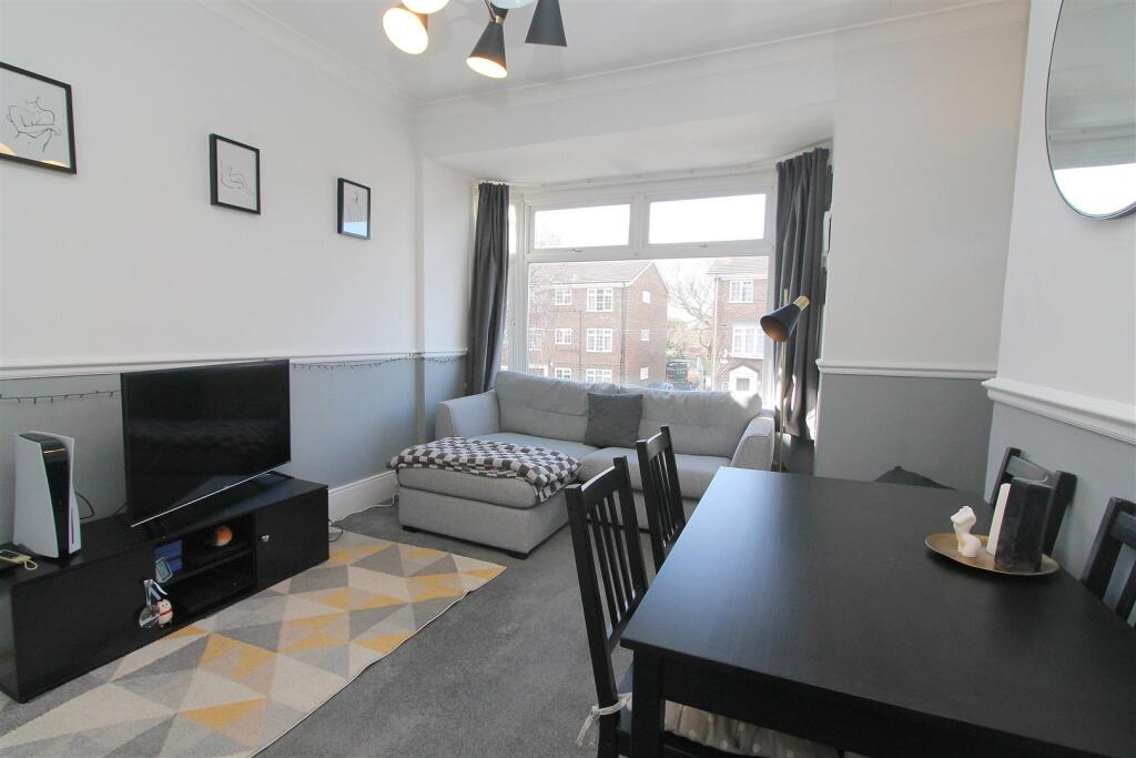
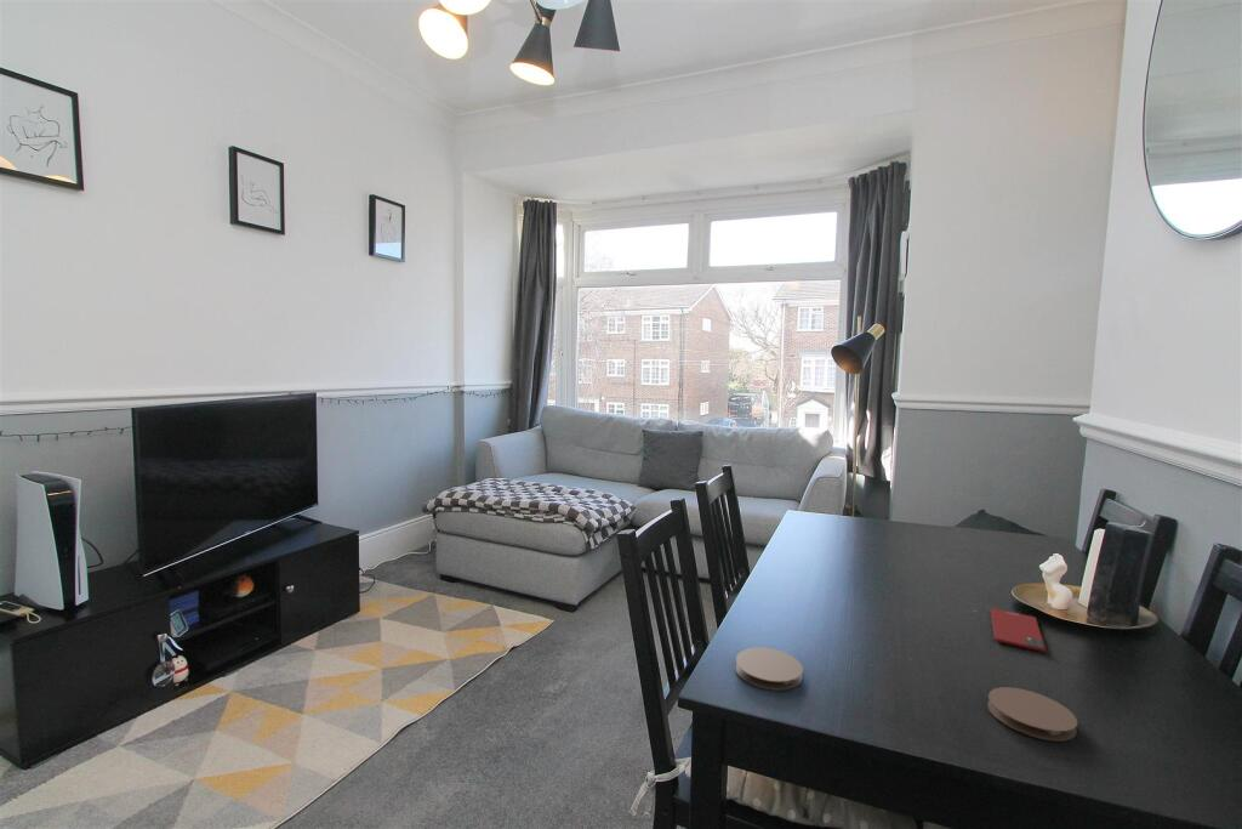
+ coaster (1030, 712)
+ smartphone (1015, 628)
+ coaster (768, 668)
